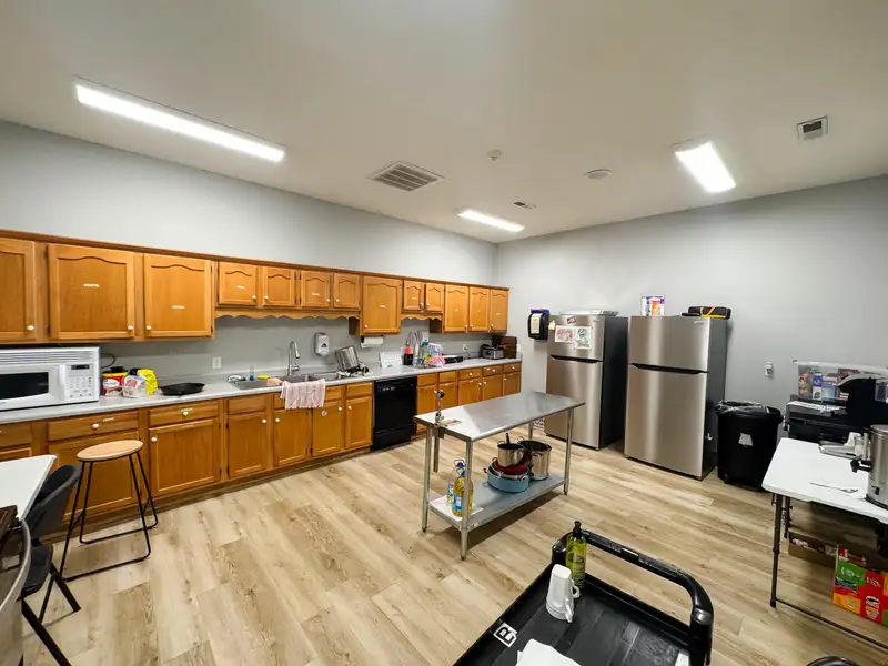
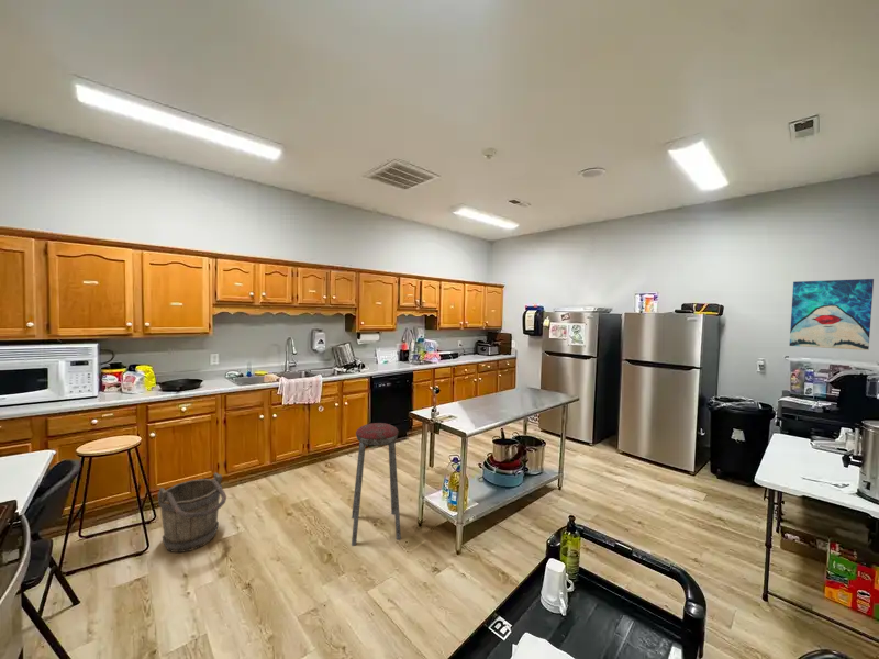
+ wall art (828, 314)
+ music stool (390, 478)
+ bucket (194, 515)
